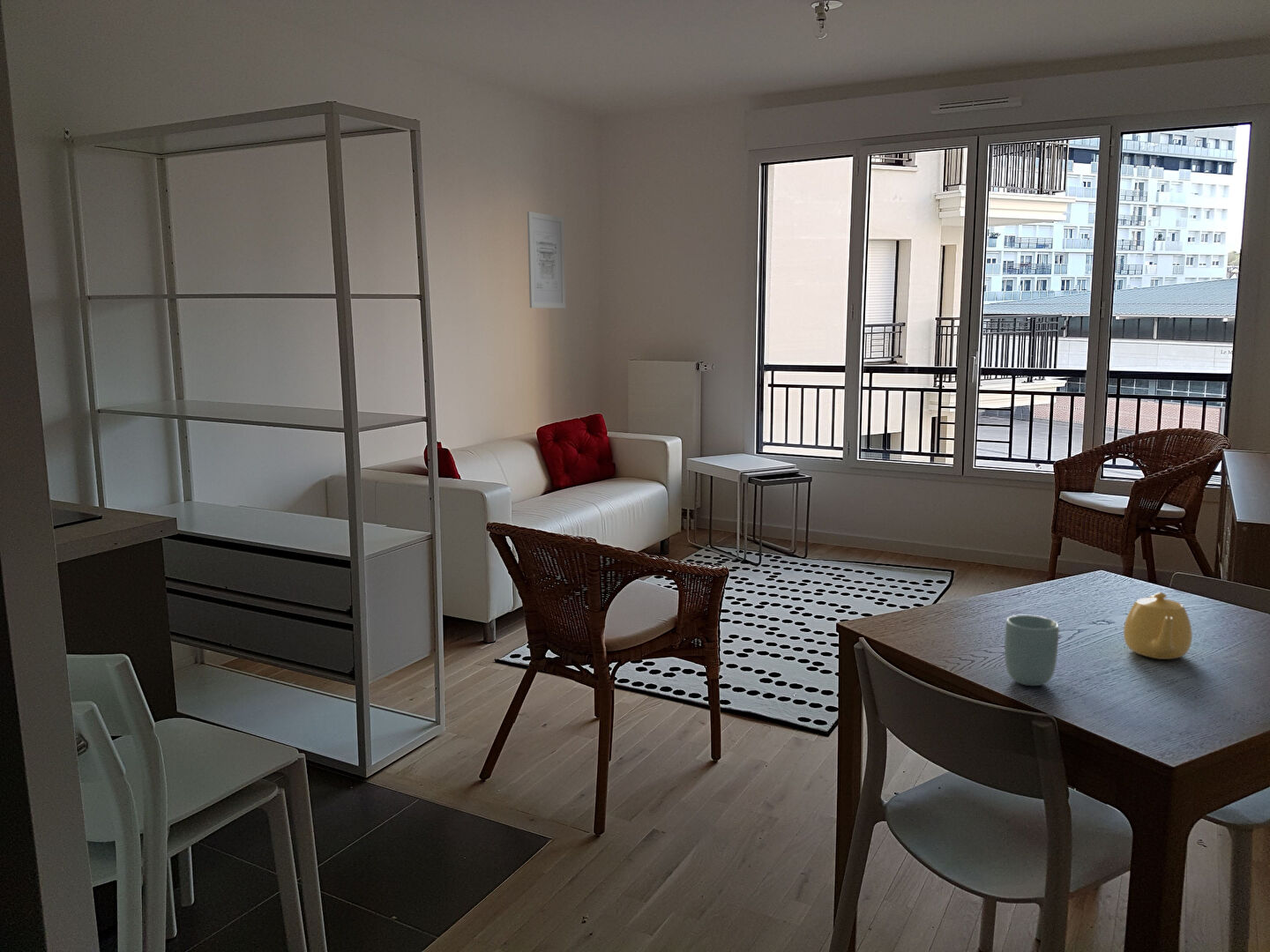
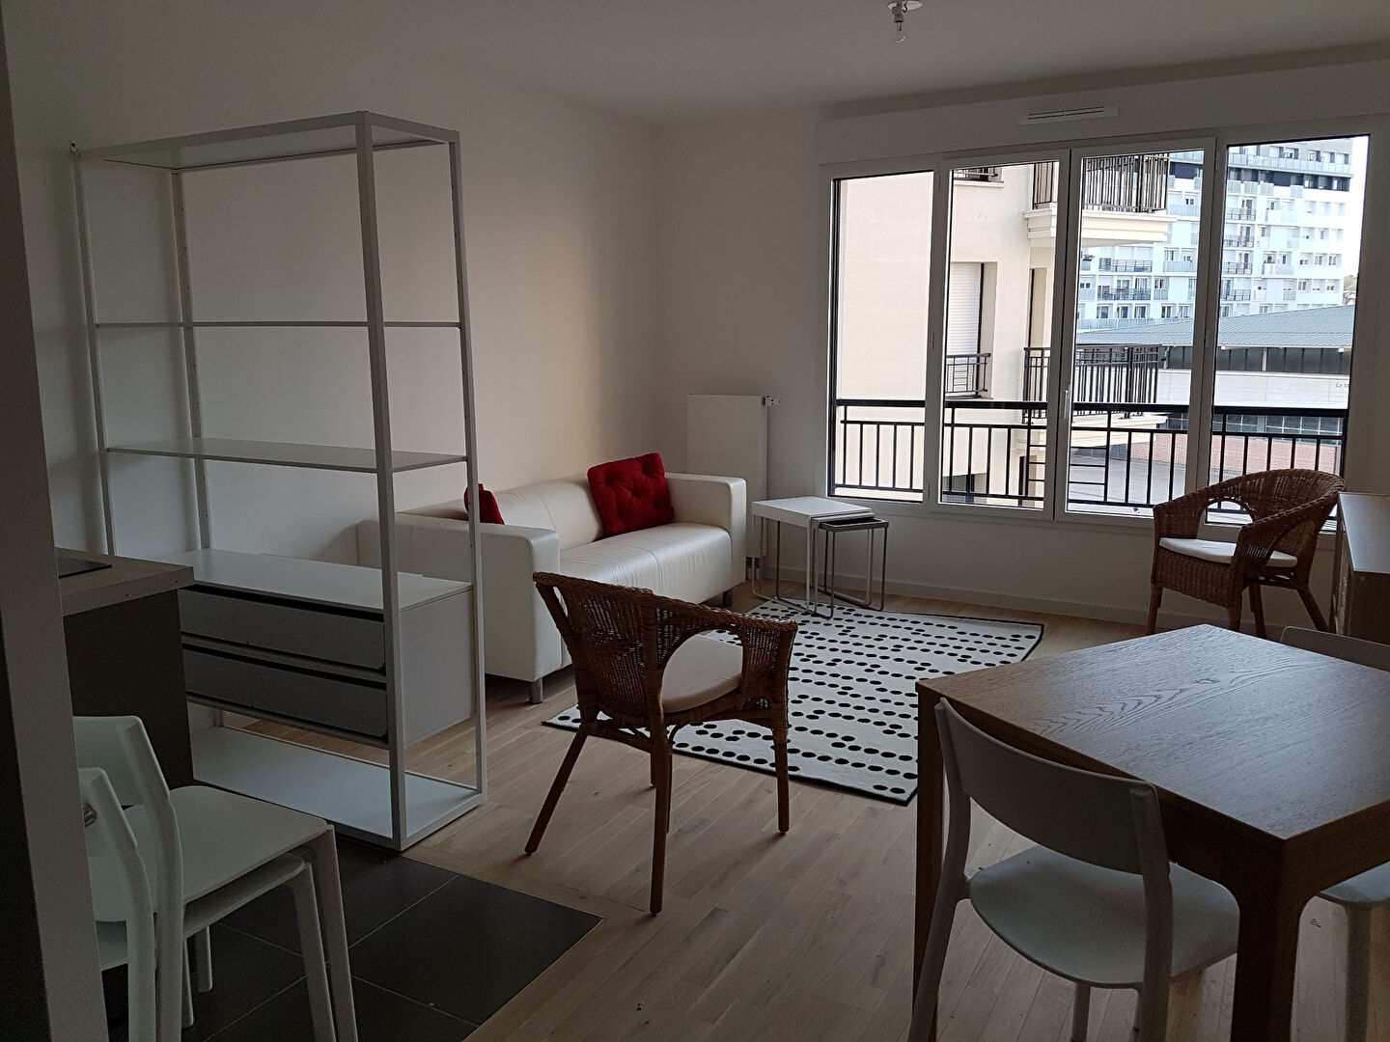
- teapot (1159, 624)
- cup (1030, 651)
- wall art (547, 261)
